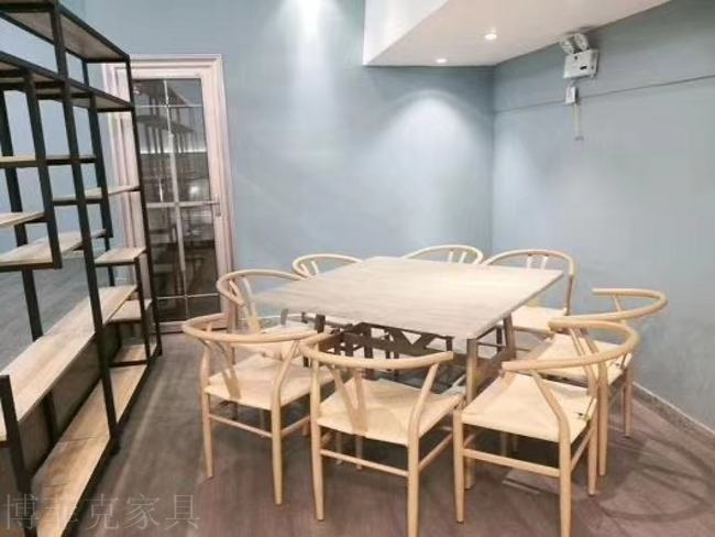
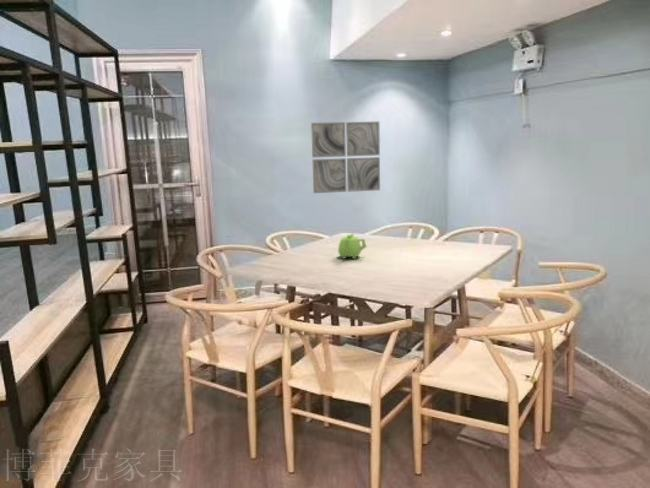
+ teapot (352, 246)
+ wall art (345, 158)
